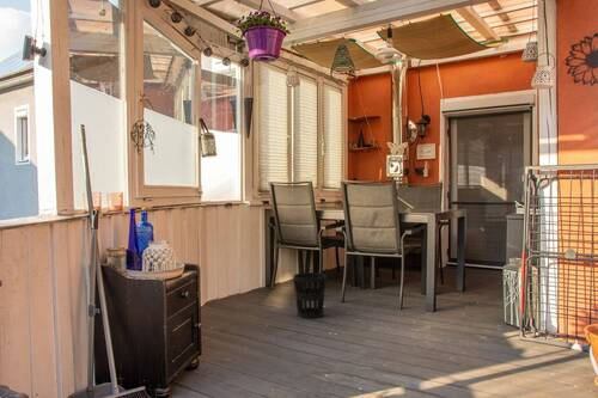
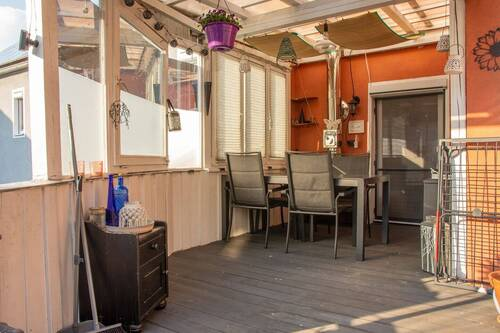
- wastebasket (310, 294)
